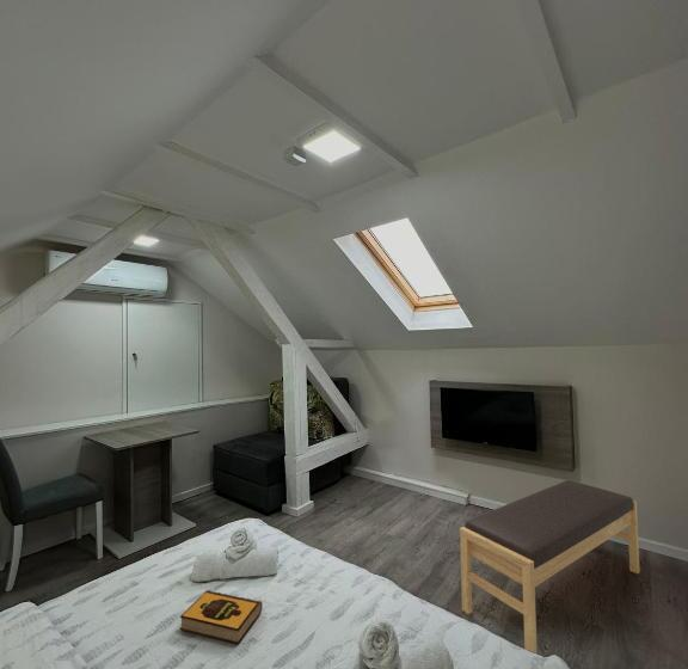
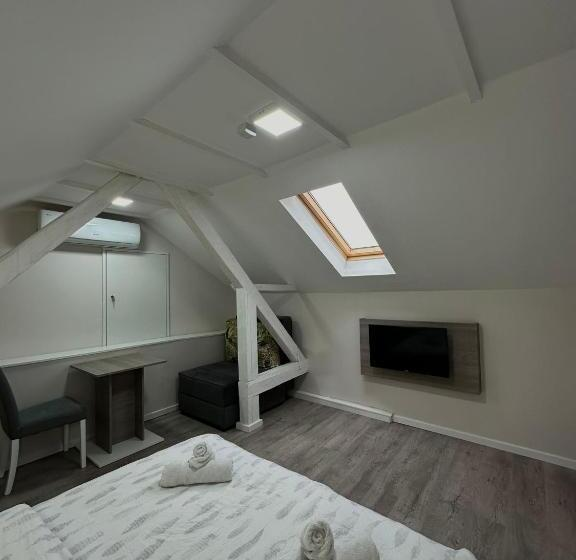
- hardback book (222, 613)
- bench (555, 548)
